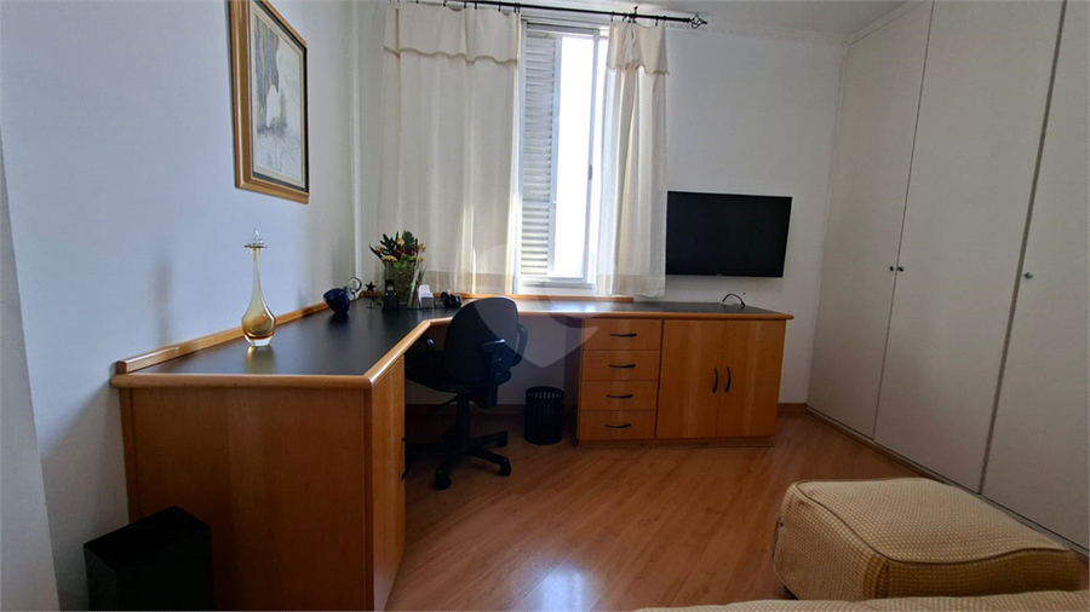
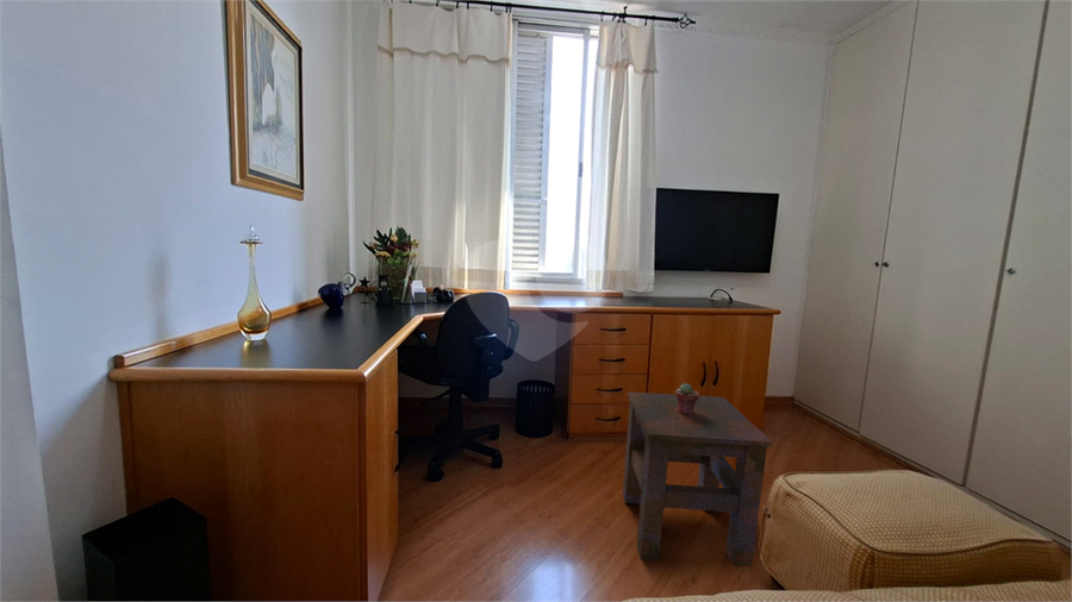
+ potted succulent (686, 396)
+ side table (685, 462)
